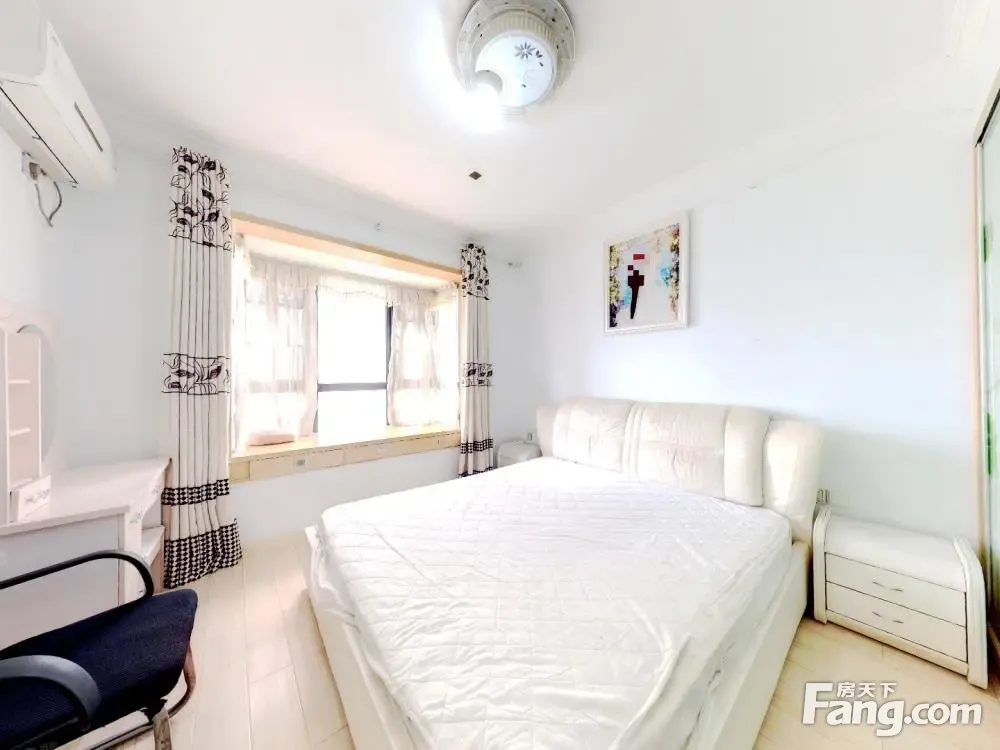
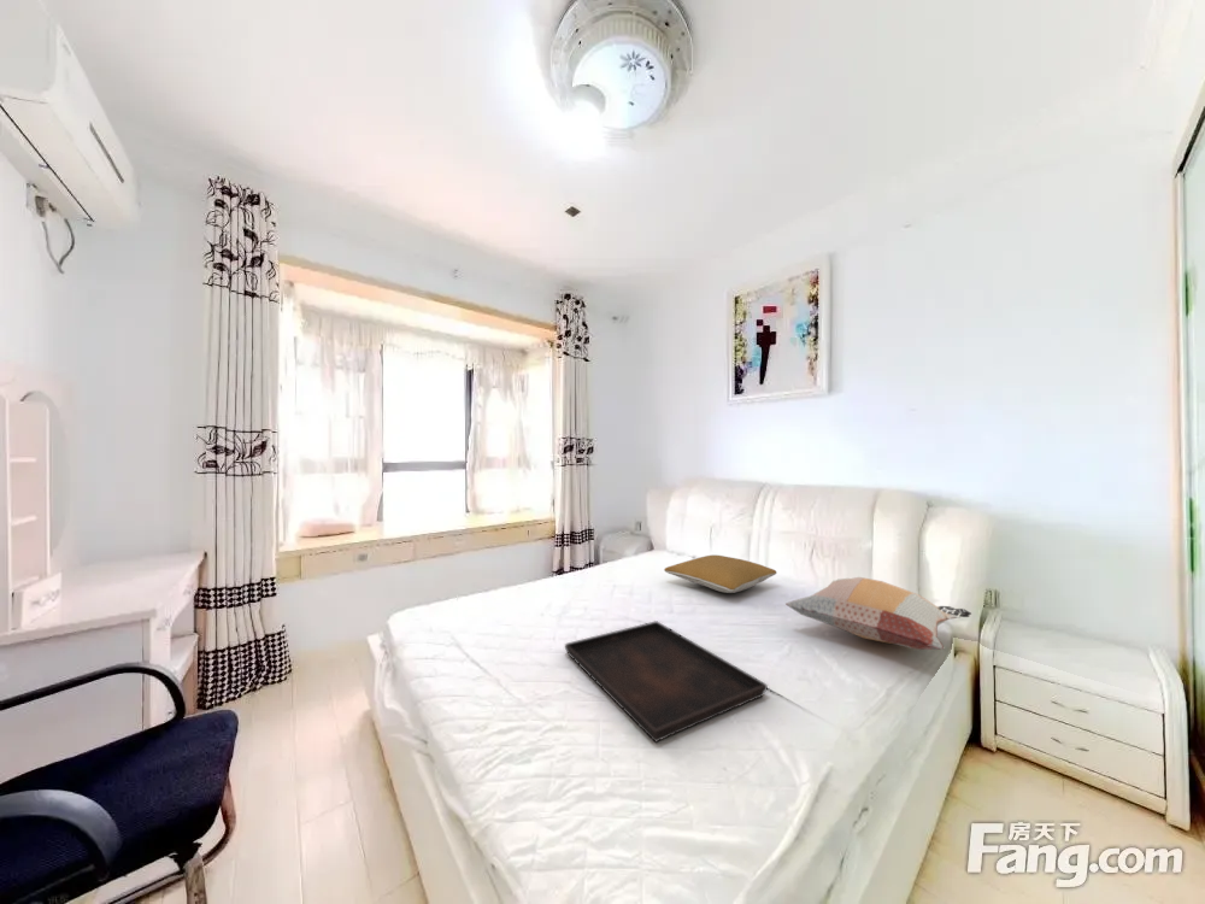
+ pillow (719, 571)
+ decorative pillow (876, 607)
+ serving tray (656, 667)
